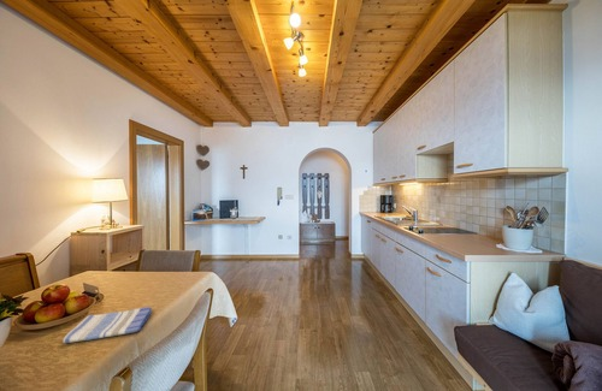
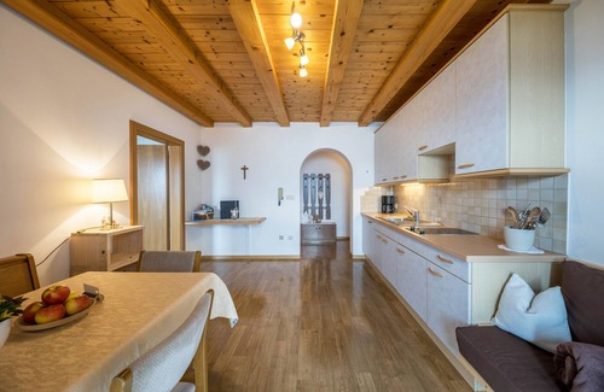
- dish towel (112, 322)
